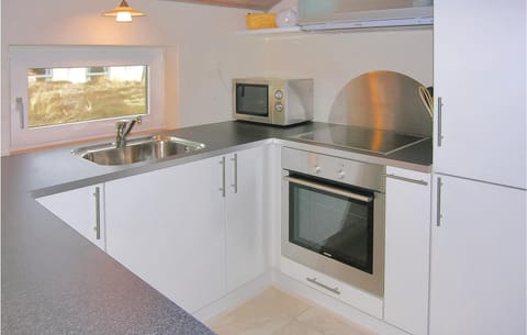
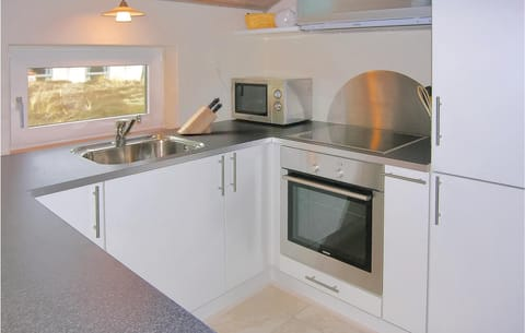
+ knife block (200, 115)
